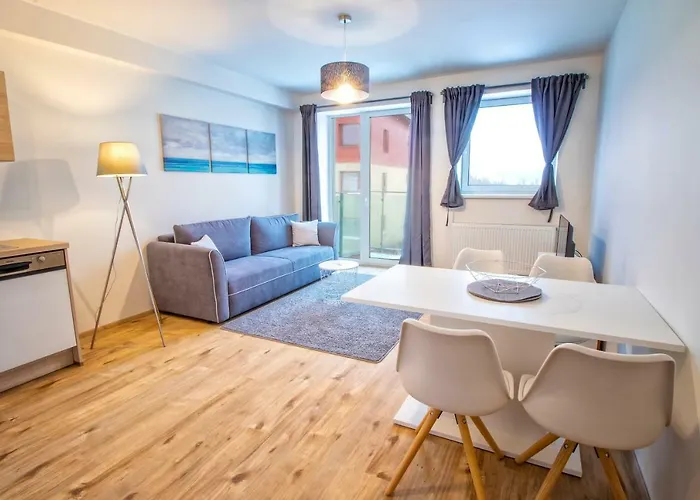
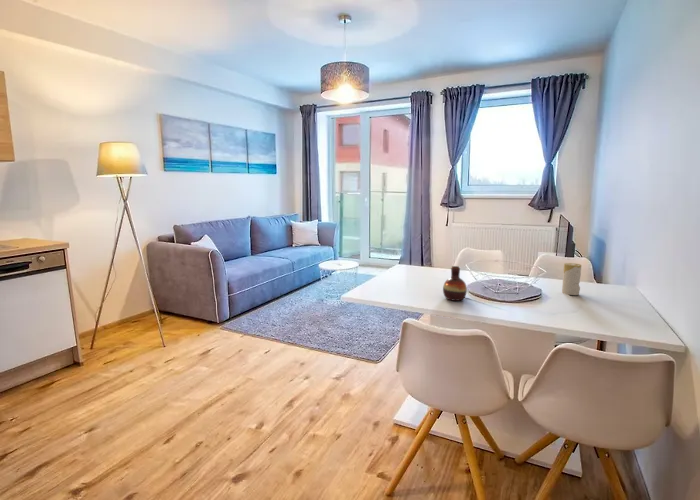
+ vase (455, 282)
+ candle (571, 278)
